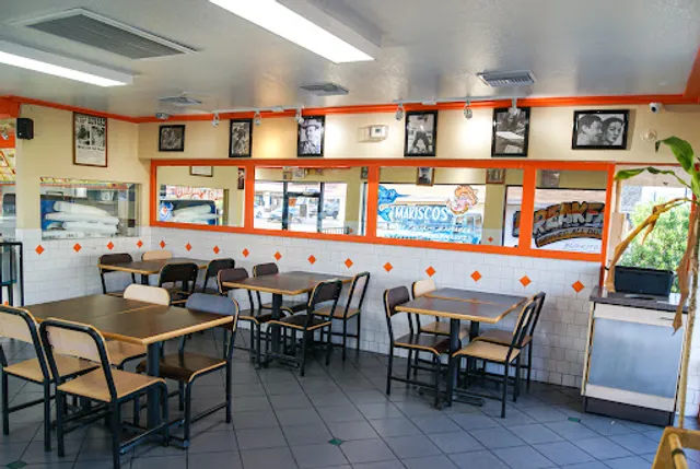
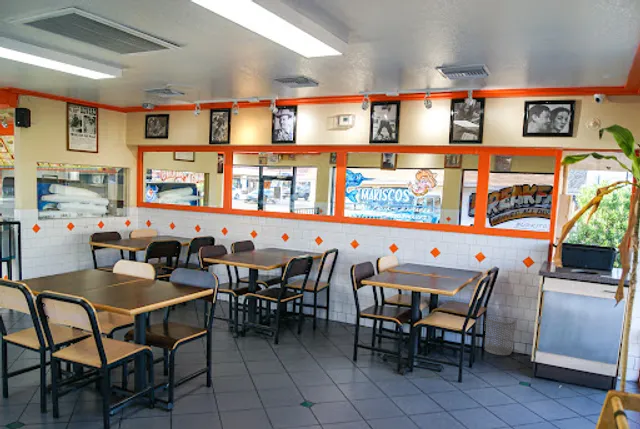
+ waste bin (498, 334)
